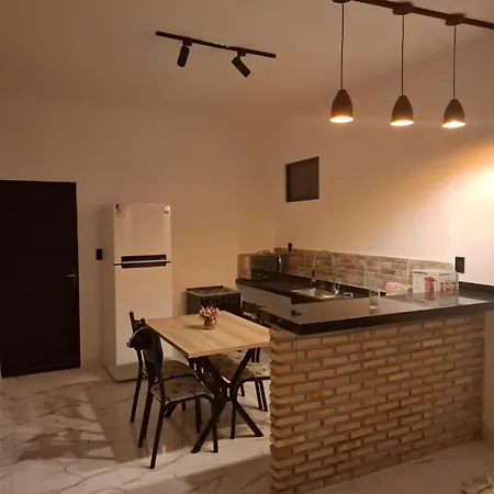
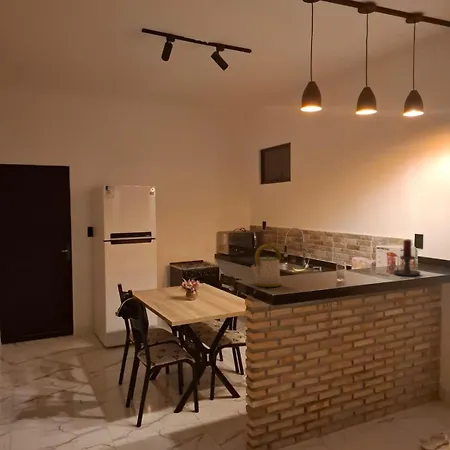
+ candle holder (403, 256)
+ kettle (265, 264)
